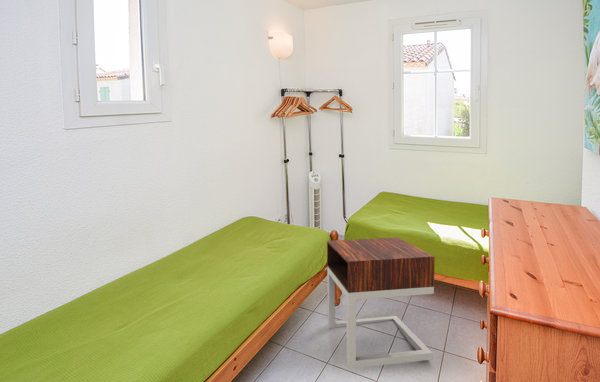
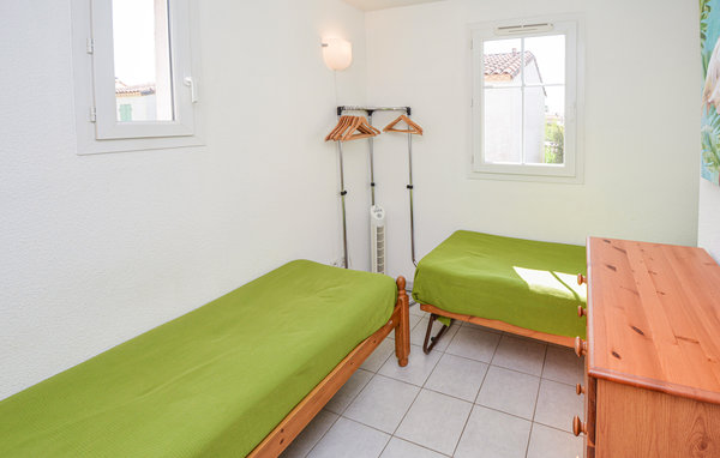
- nightstand (375, 295)
